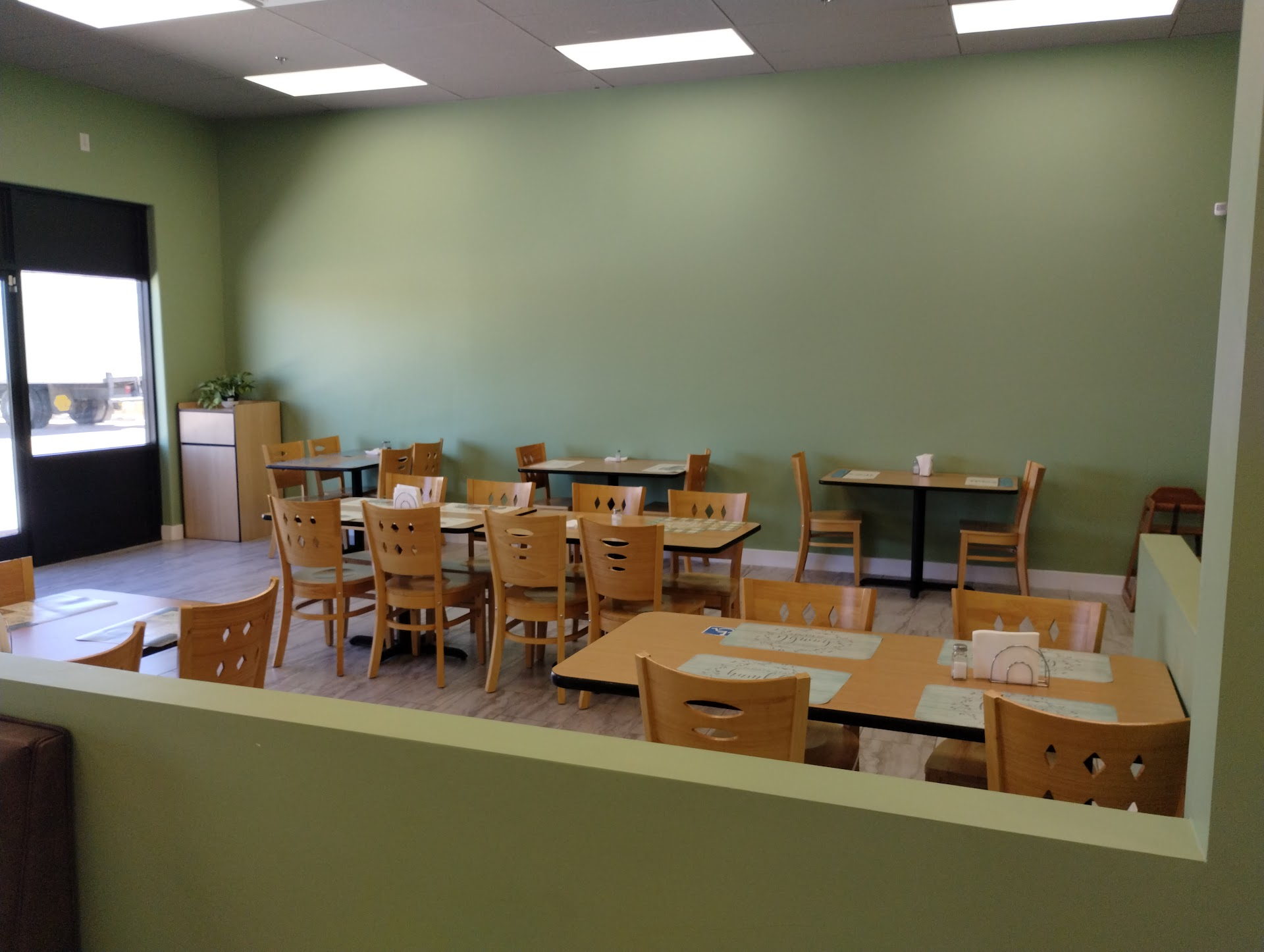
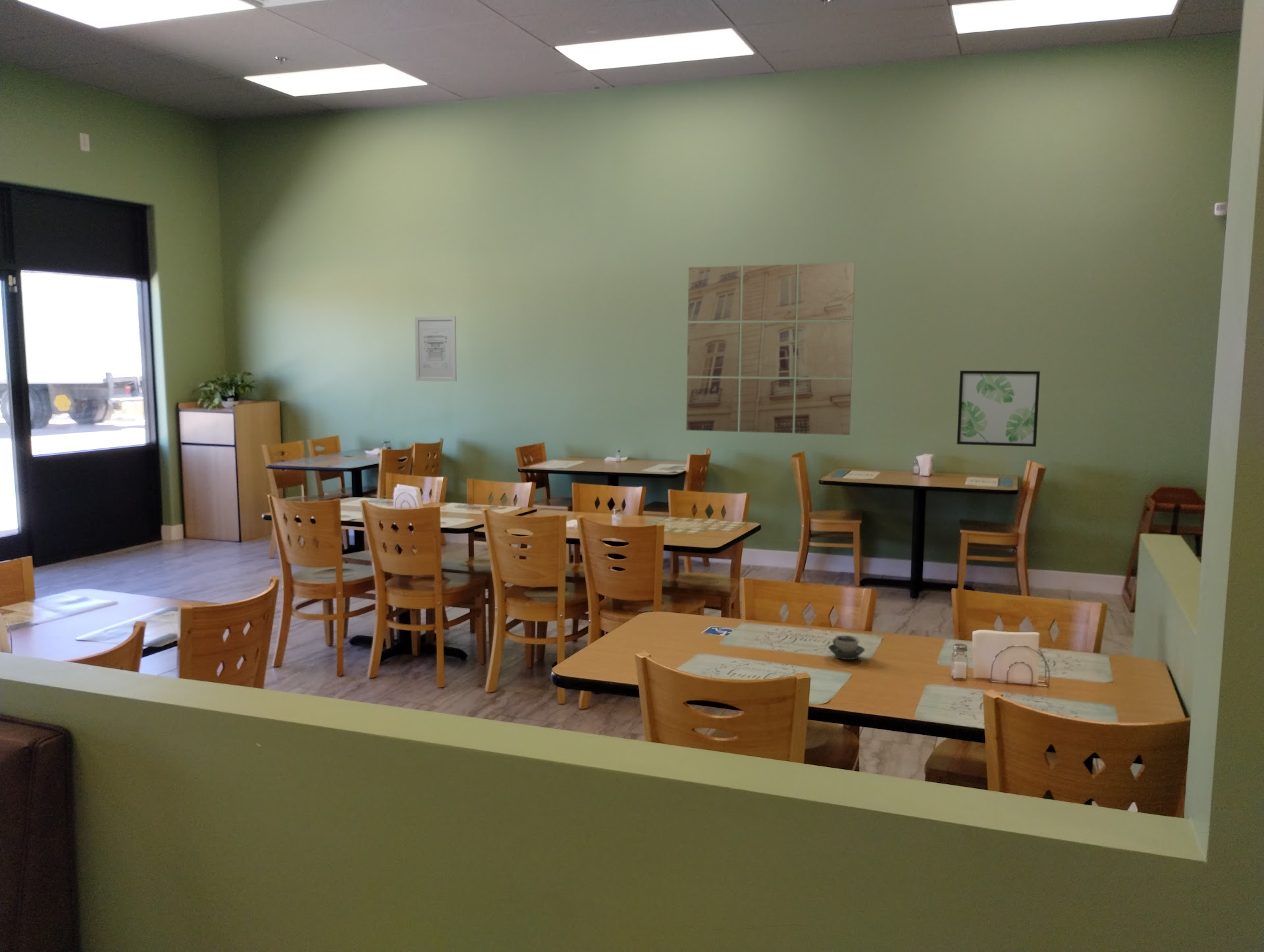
+ wall art (768, 349)
+ cup (846, 647)
+ wall art (997, 408)
+ wall art (435, 349)
